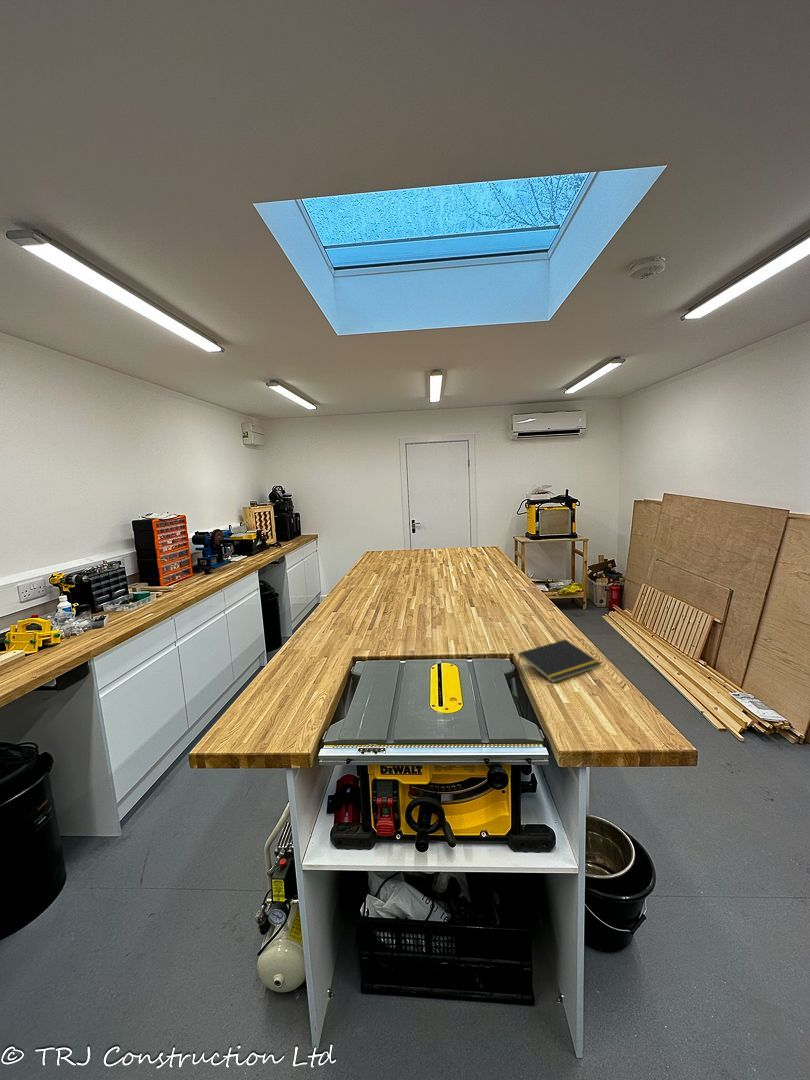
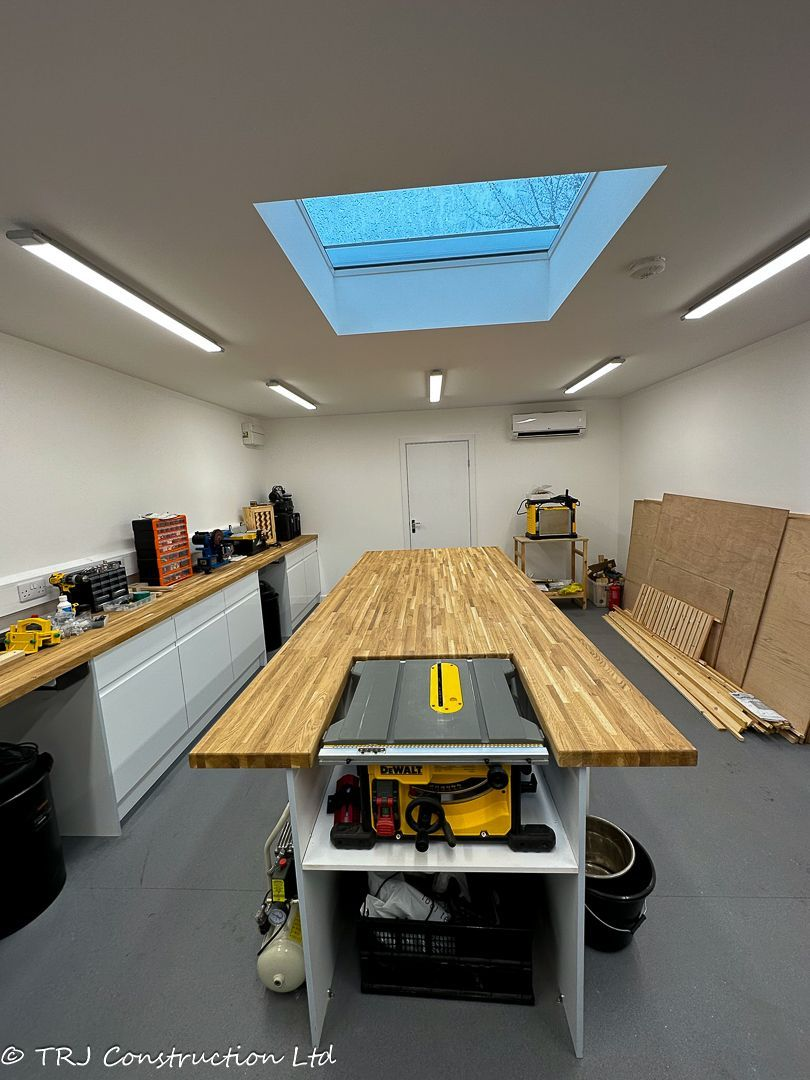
- notepad (559, 659)
